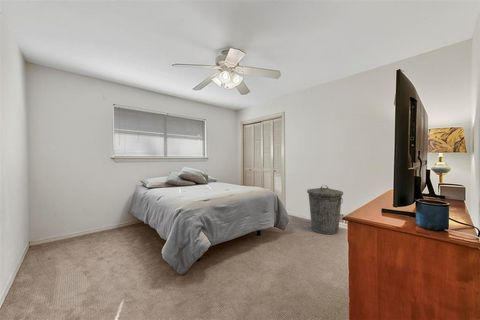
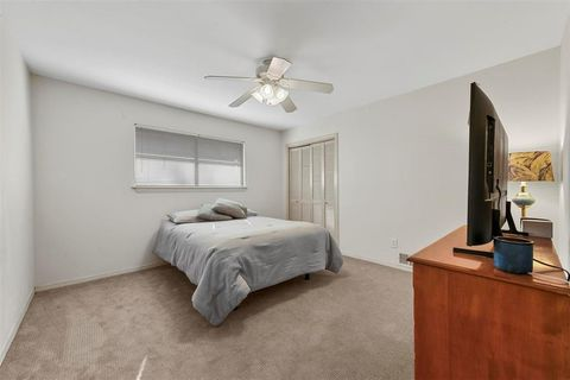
- trash can (324, 207)
